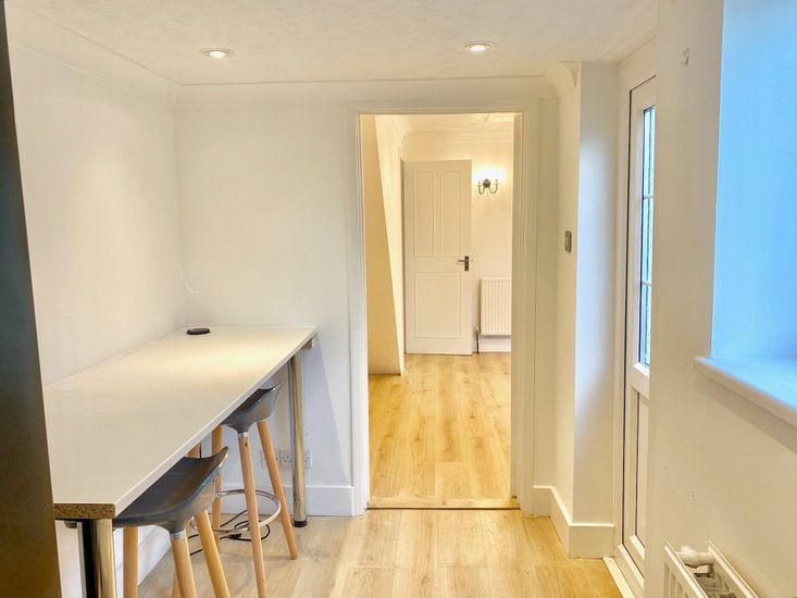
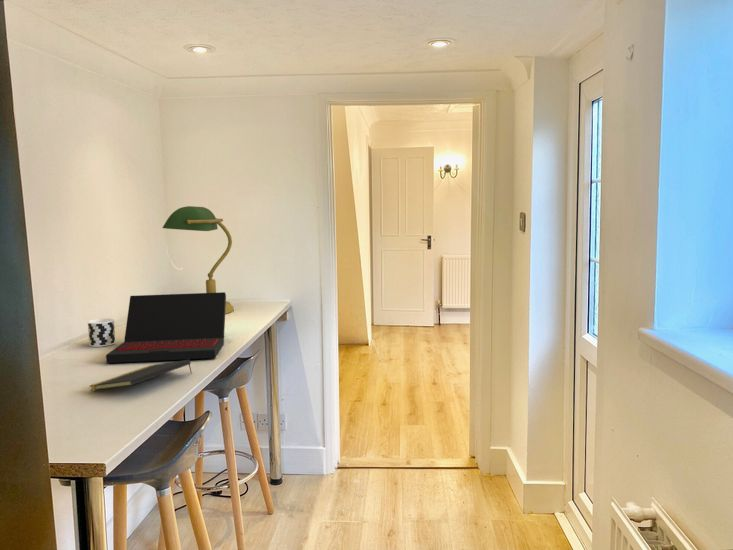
+ notepad (141, 374)
+ cup (102, 331)
+ laptop (170, 324)
+ desk lamp (213, 266)
